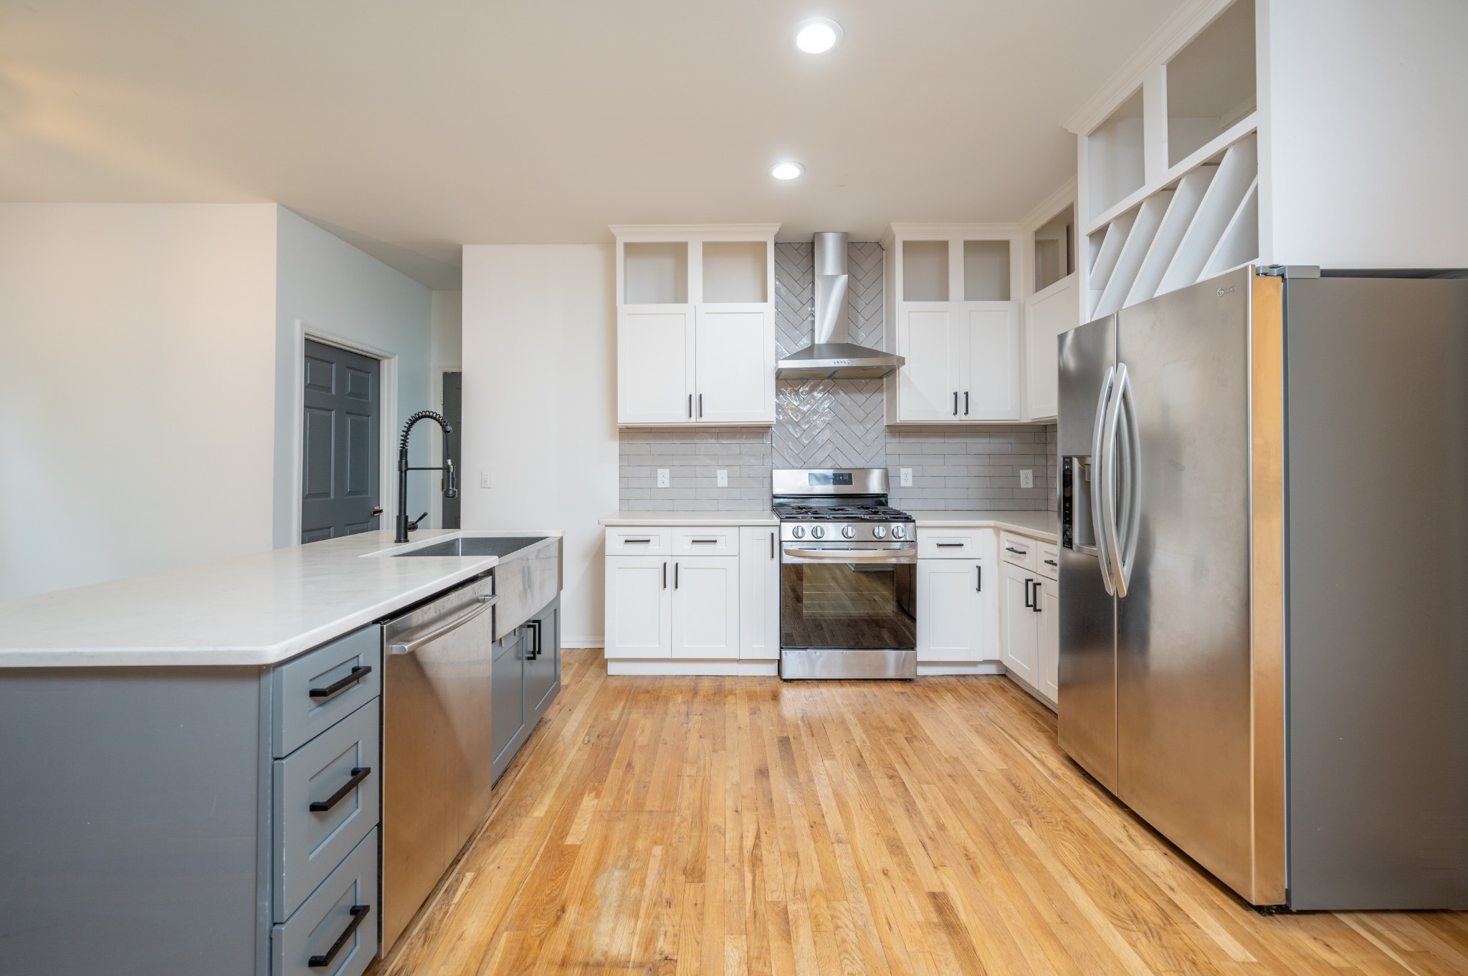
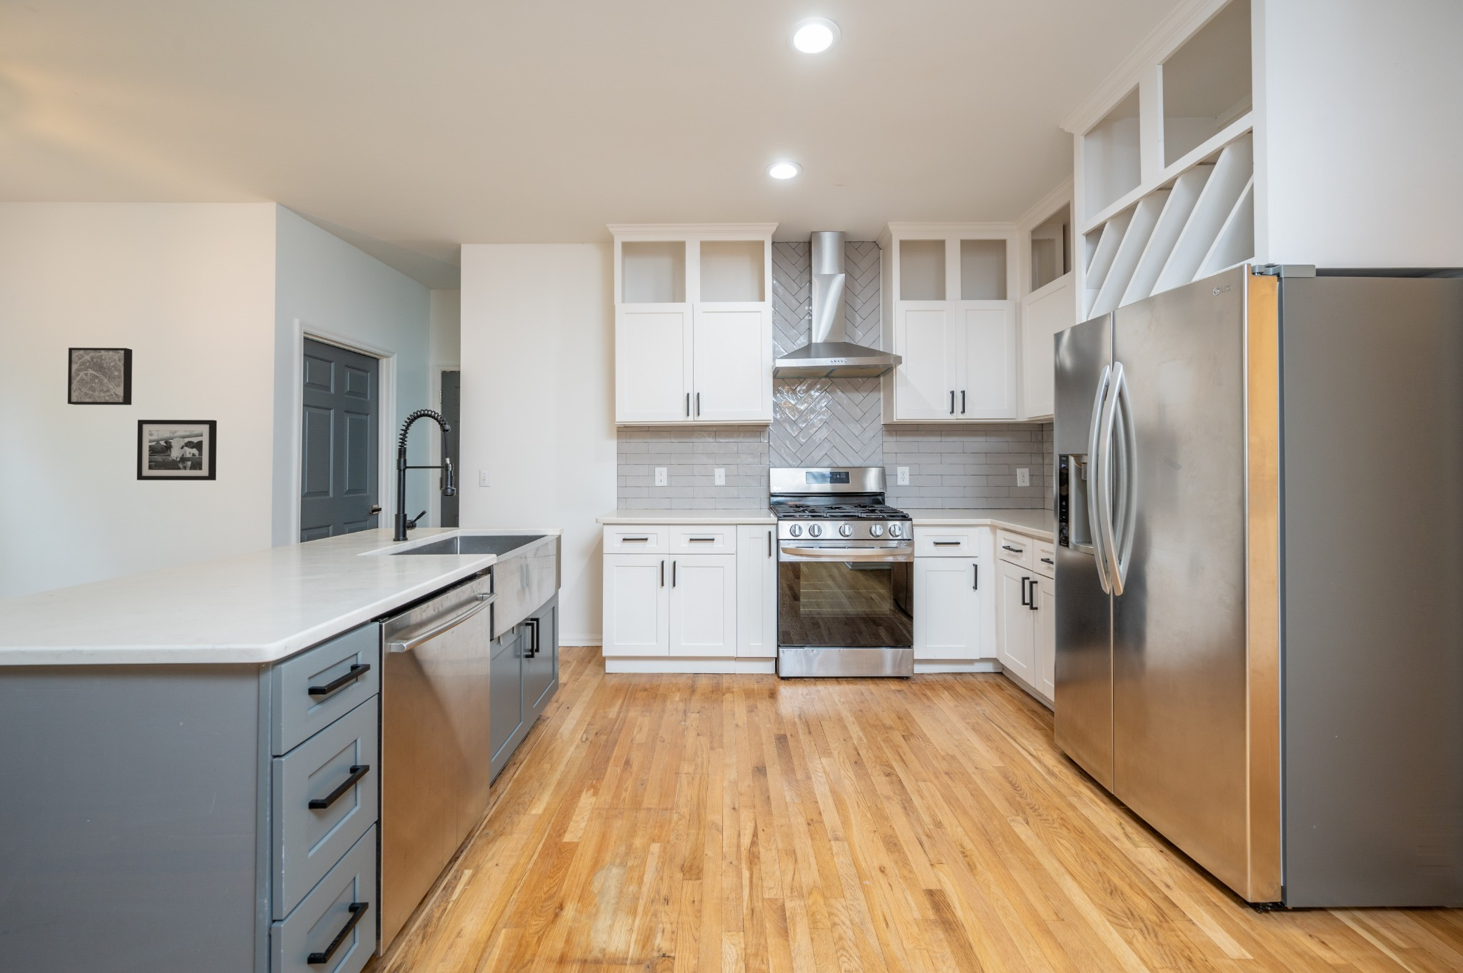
+ wall art (100, 376)
+ picture frame (176, 450)
